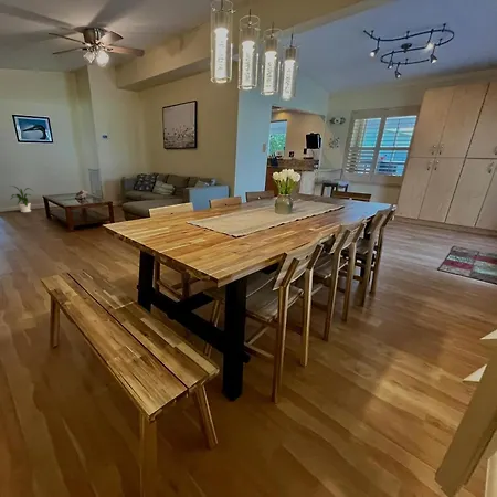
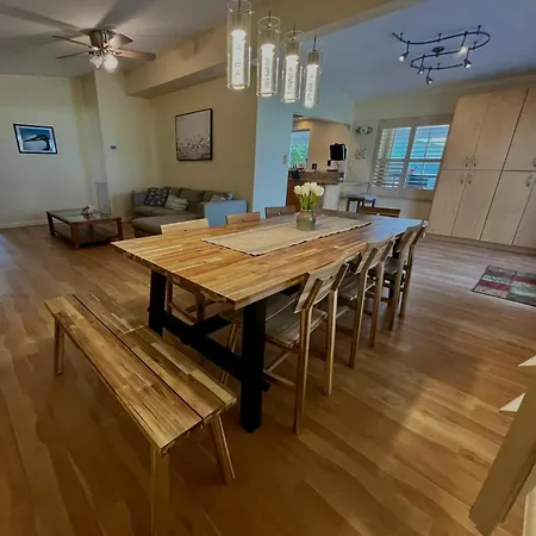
- house plant (22, 199)
